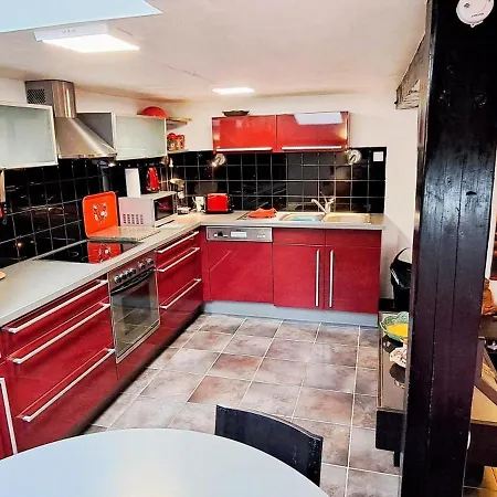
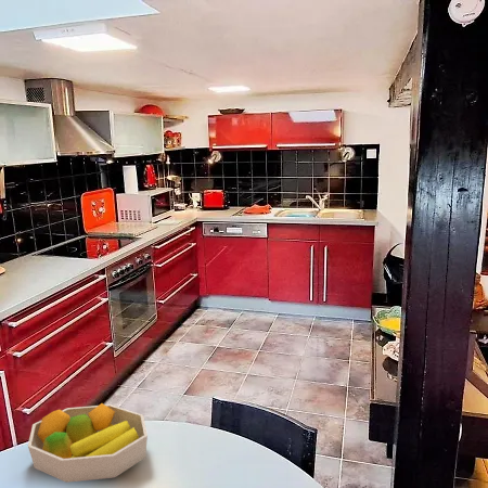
+ fruit bowl (89, 437)
